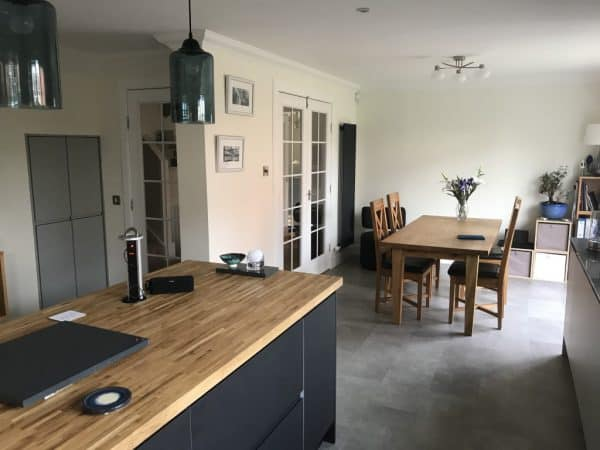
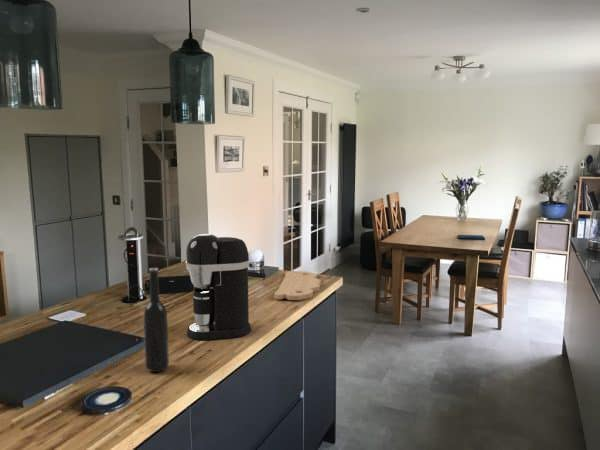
+ cutting board (300, 284)
+ bottle (155, 319)
+ coffee maker (218, 283)
